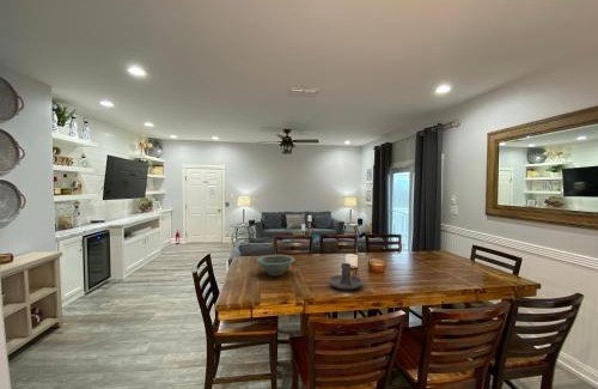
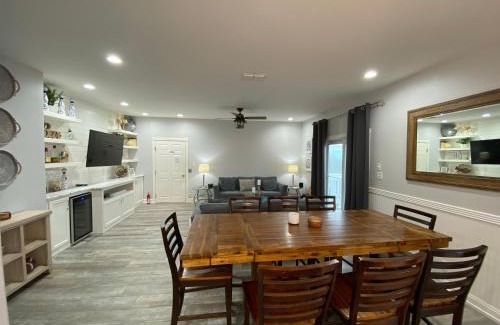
- decorative bowl (275, 266)
- candle holder (347, 274)
